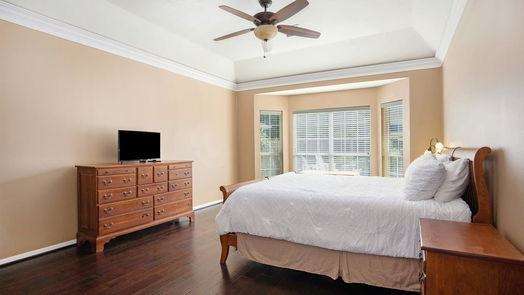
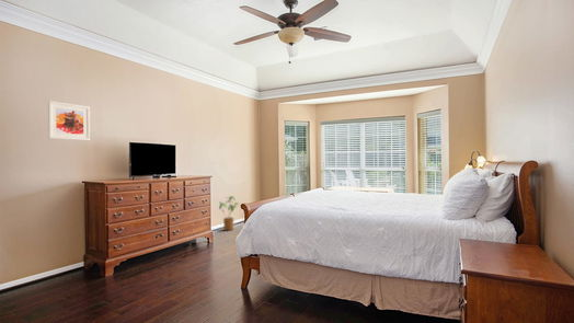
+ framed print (70, 122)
+ house plant (230, 212)
